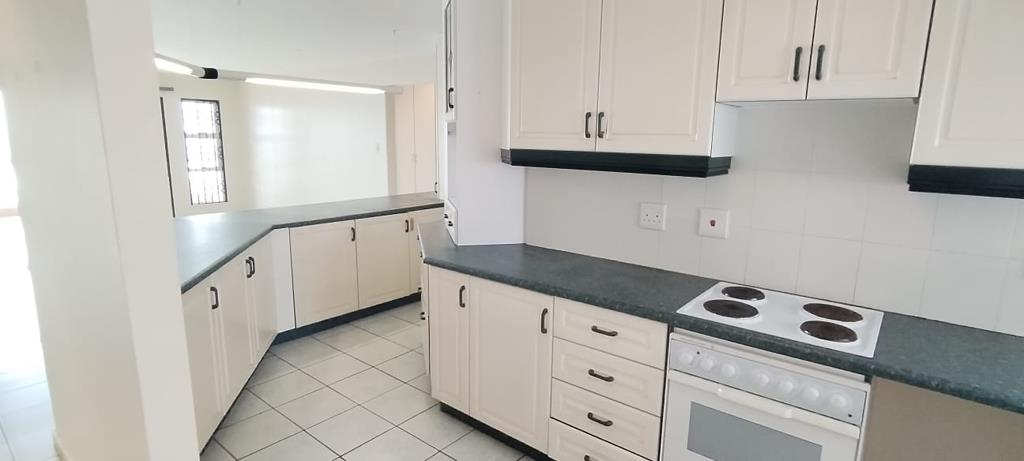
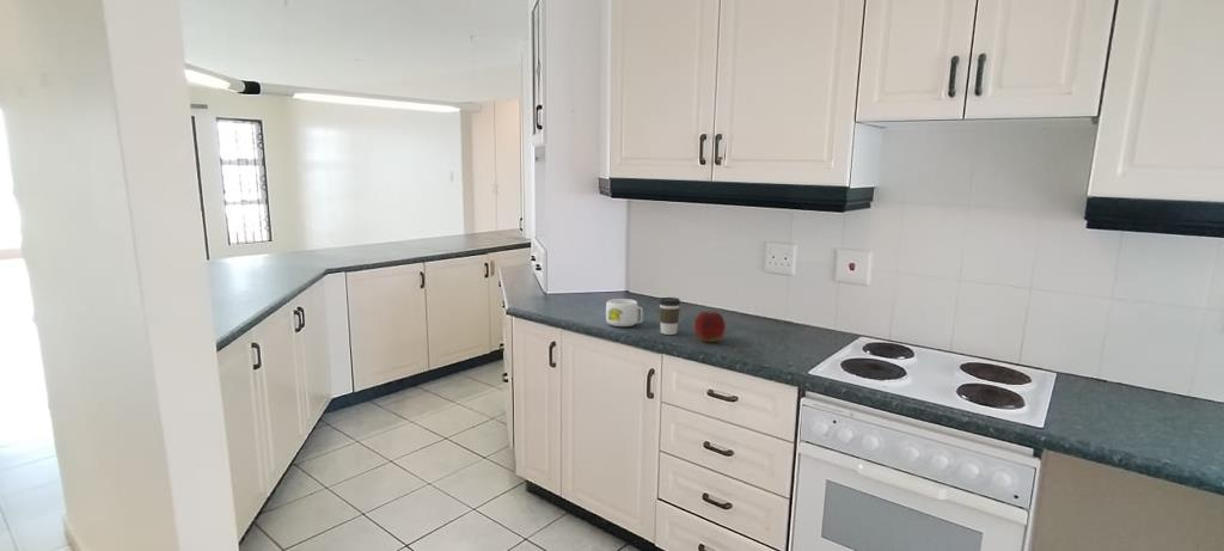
+ coffee cup (668, 316)
+ mug (622, 312)
+ apple (709, 326)
